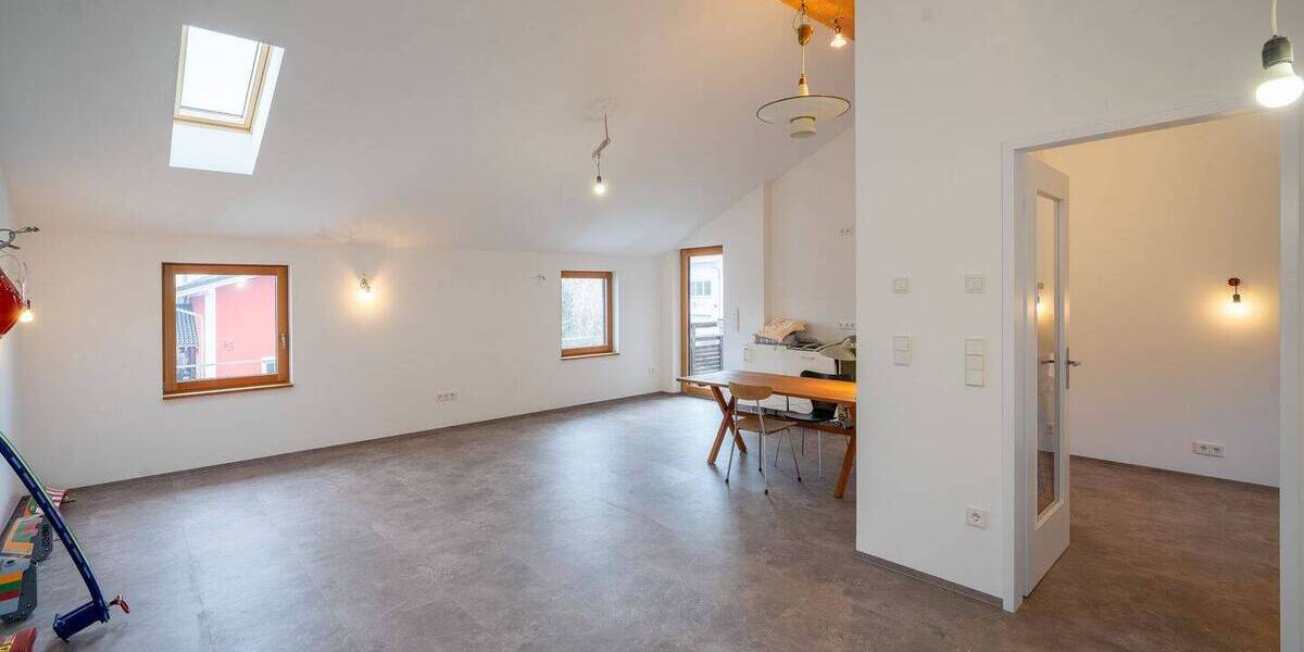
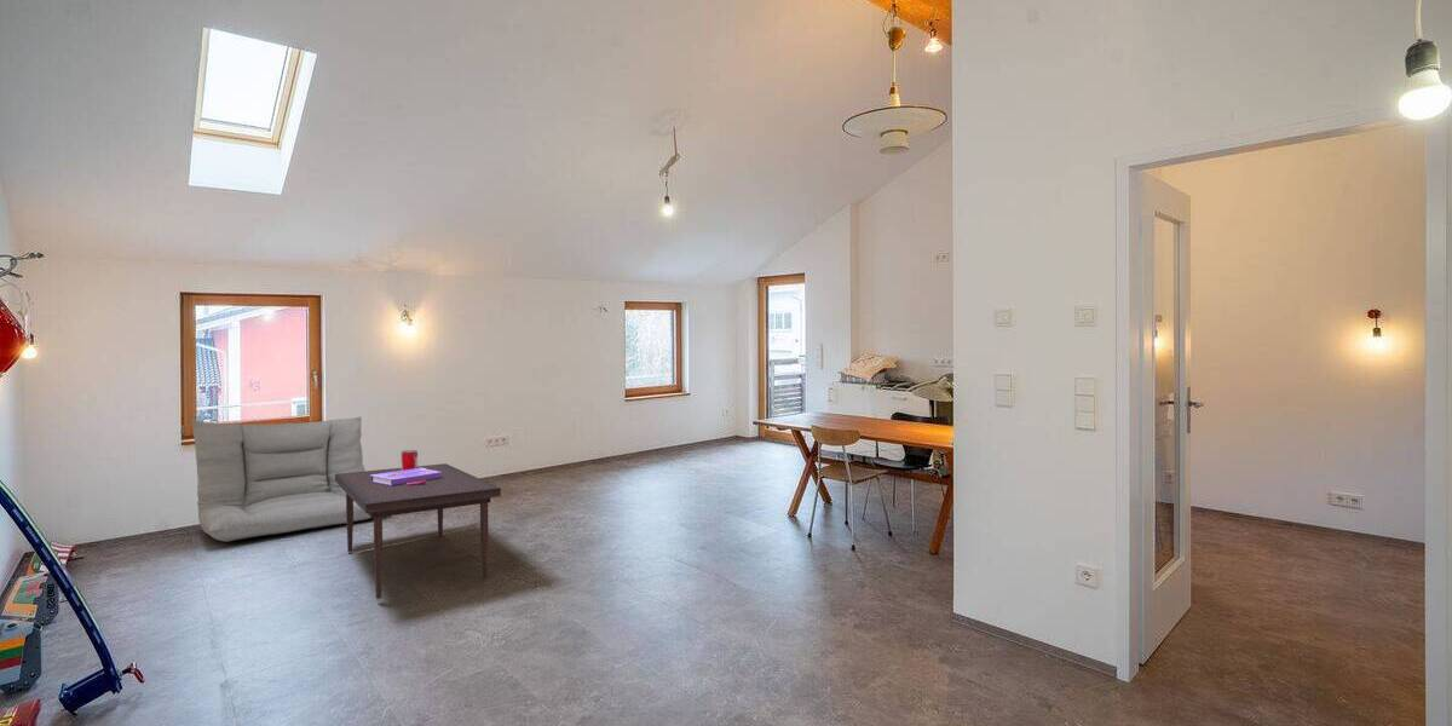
+ sofa (292, 469)
+ coffee table (413, 511)
